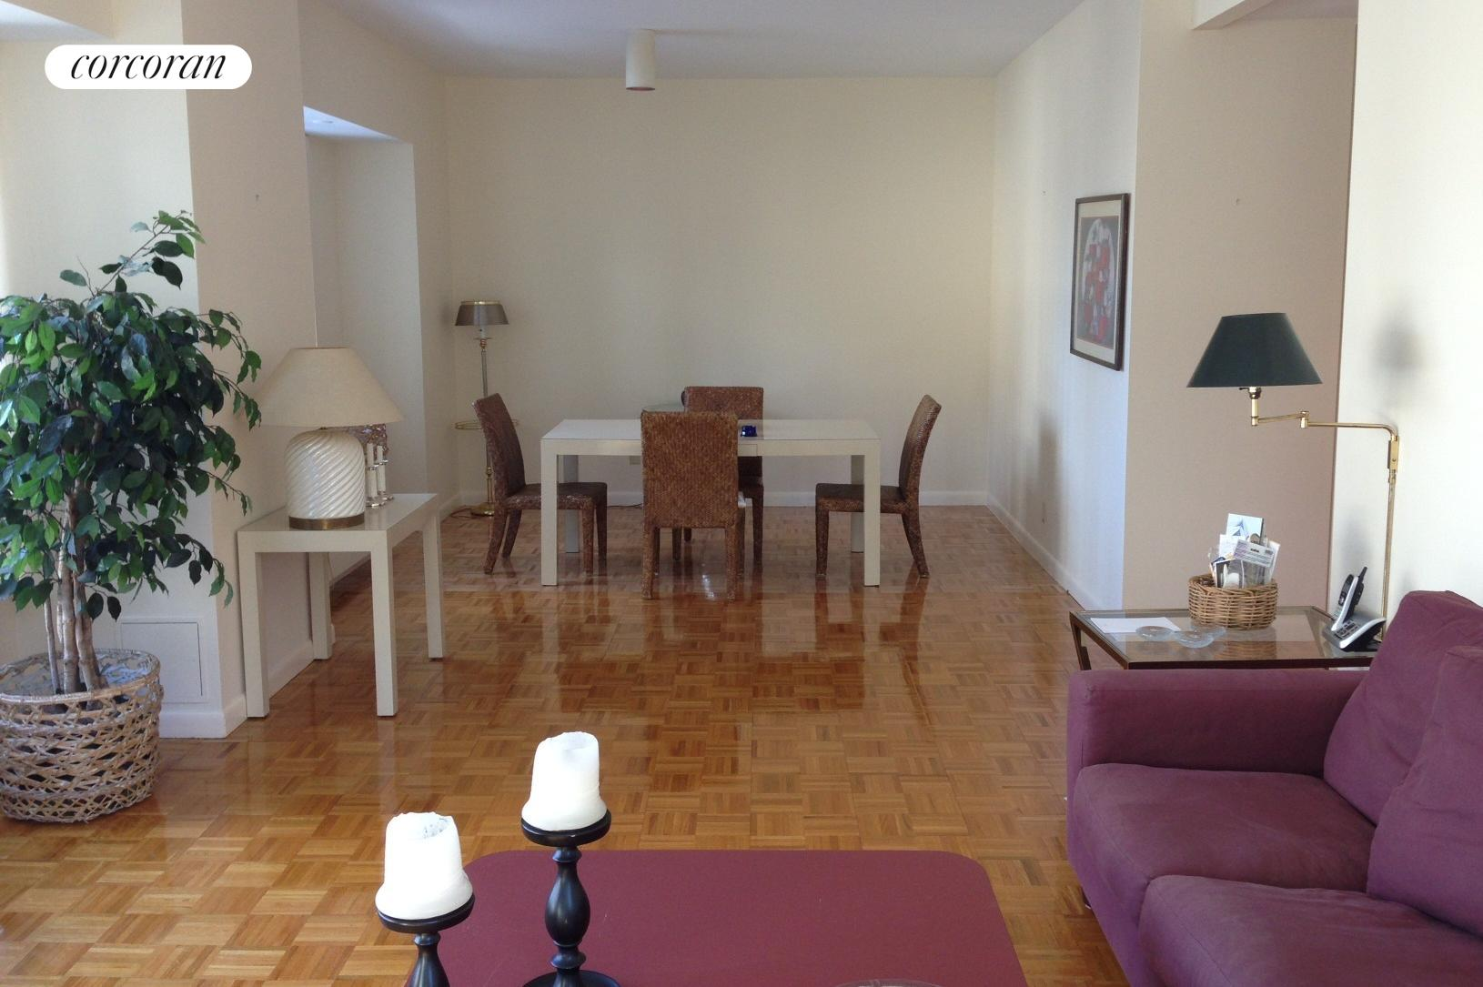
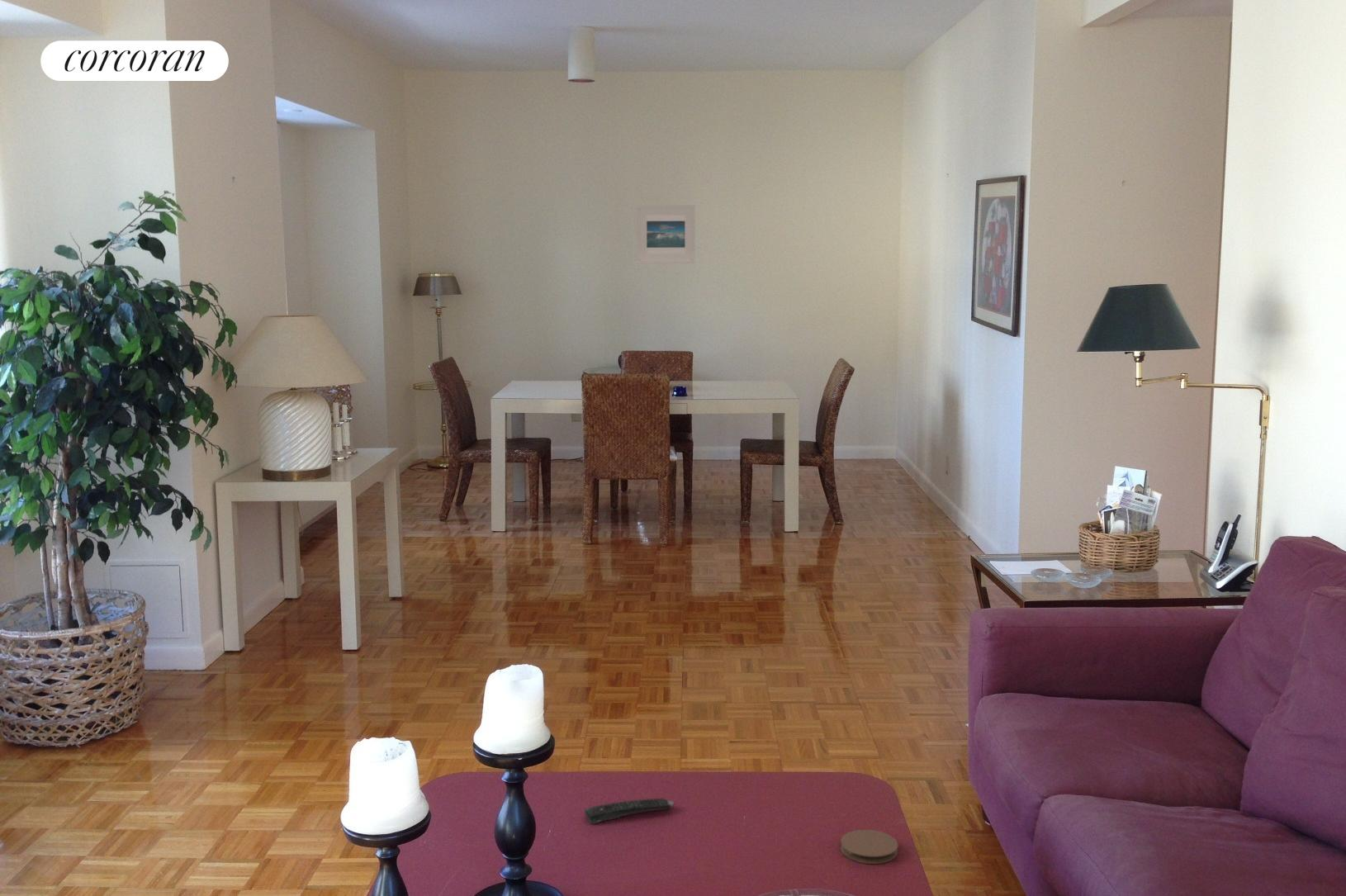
+ remote control (630, 808)
+ coaster (869, 846)
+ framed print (666, 234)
